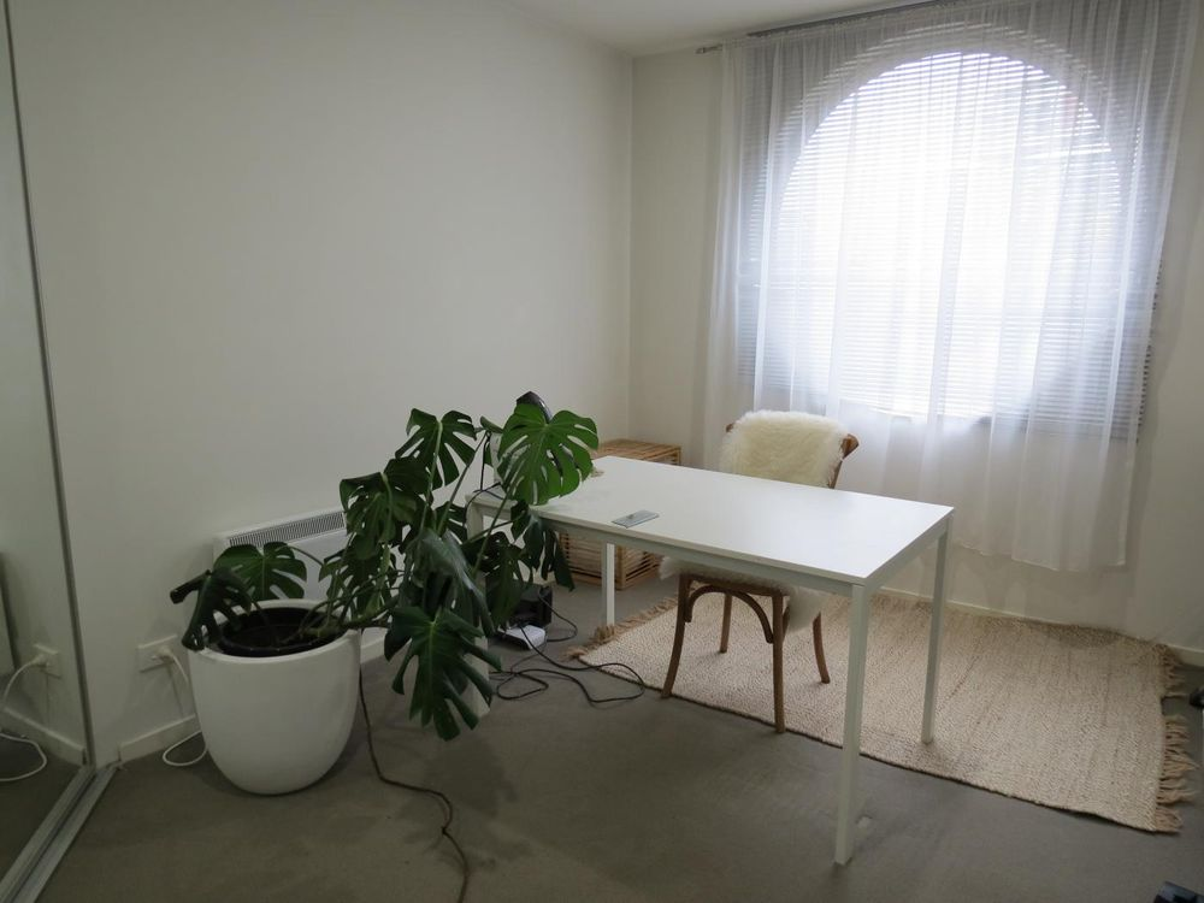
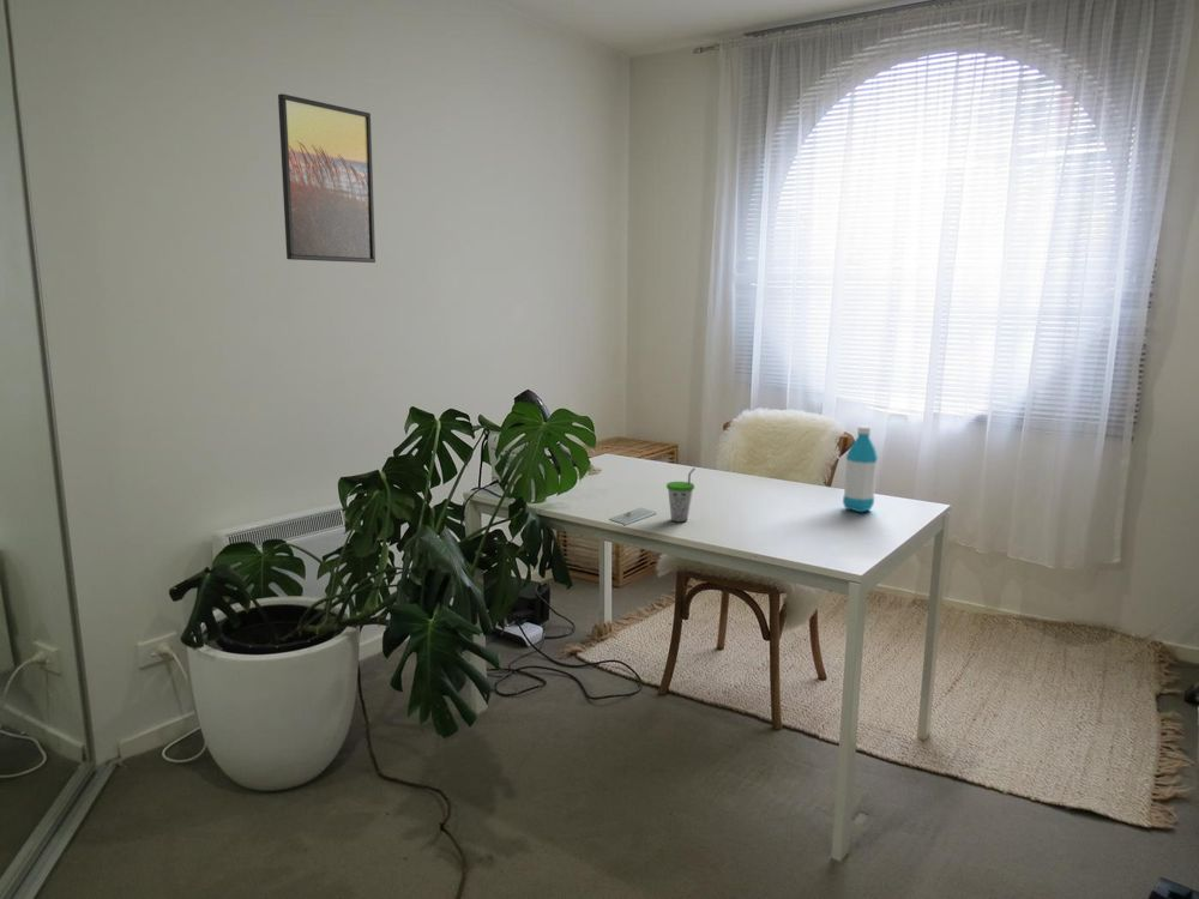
+ water bottle (861, 467)
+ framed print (330, 183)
+ cup (680, 494)
